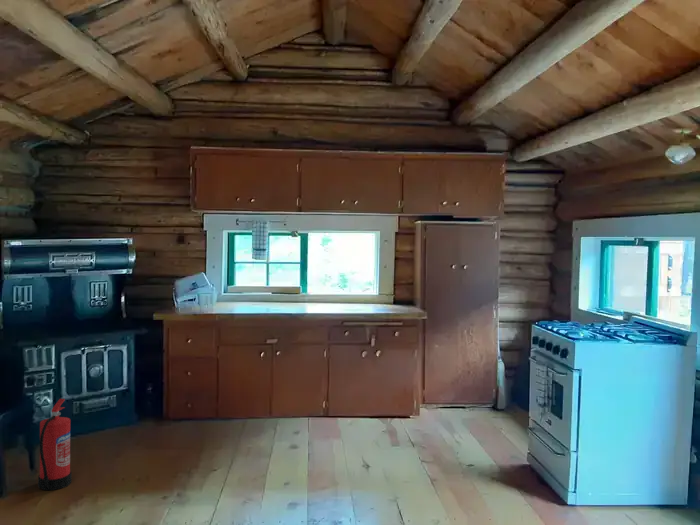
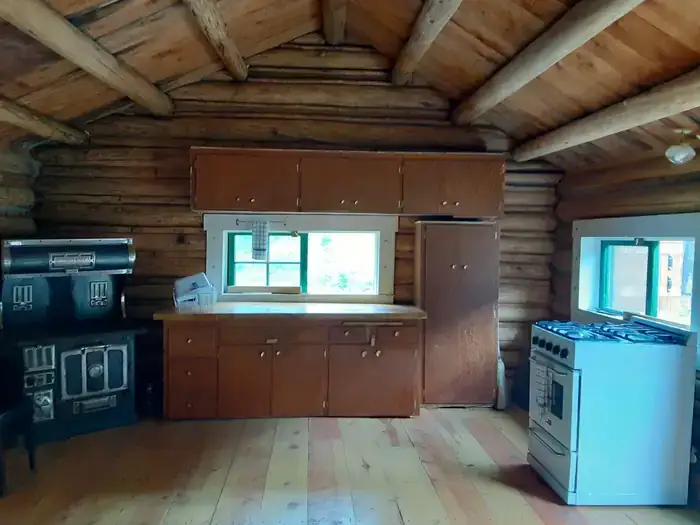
- fire extinguisher (51, 446)
